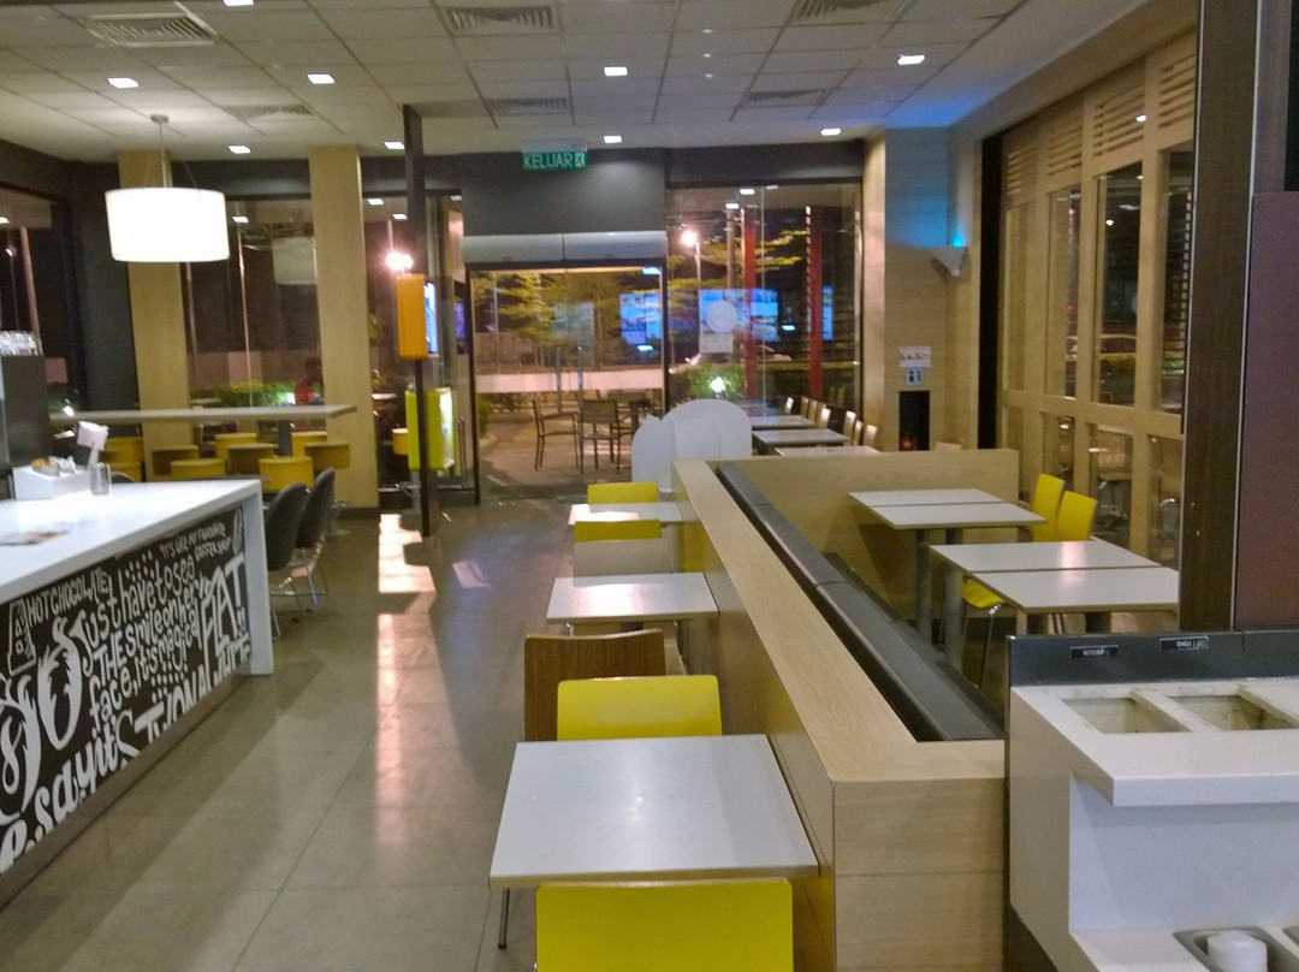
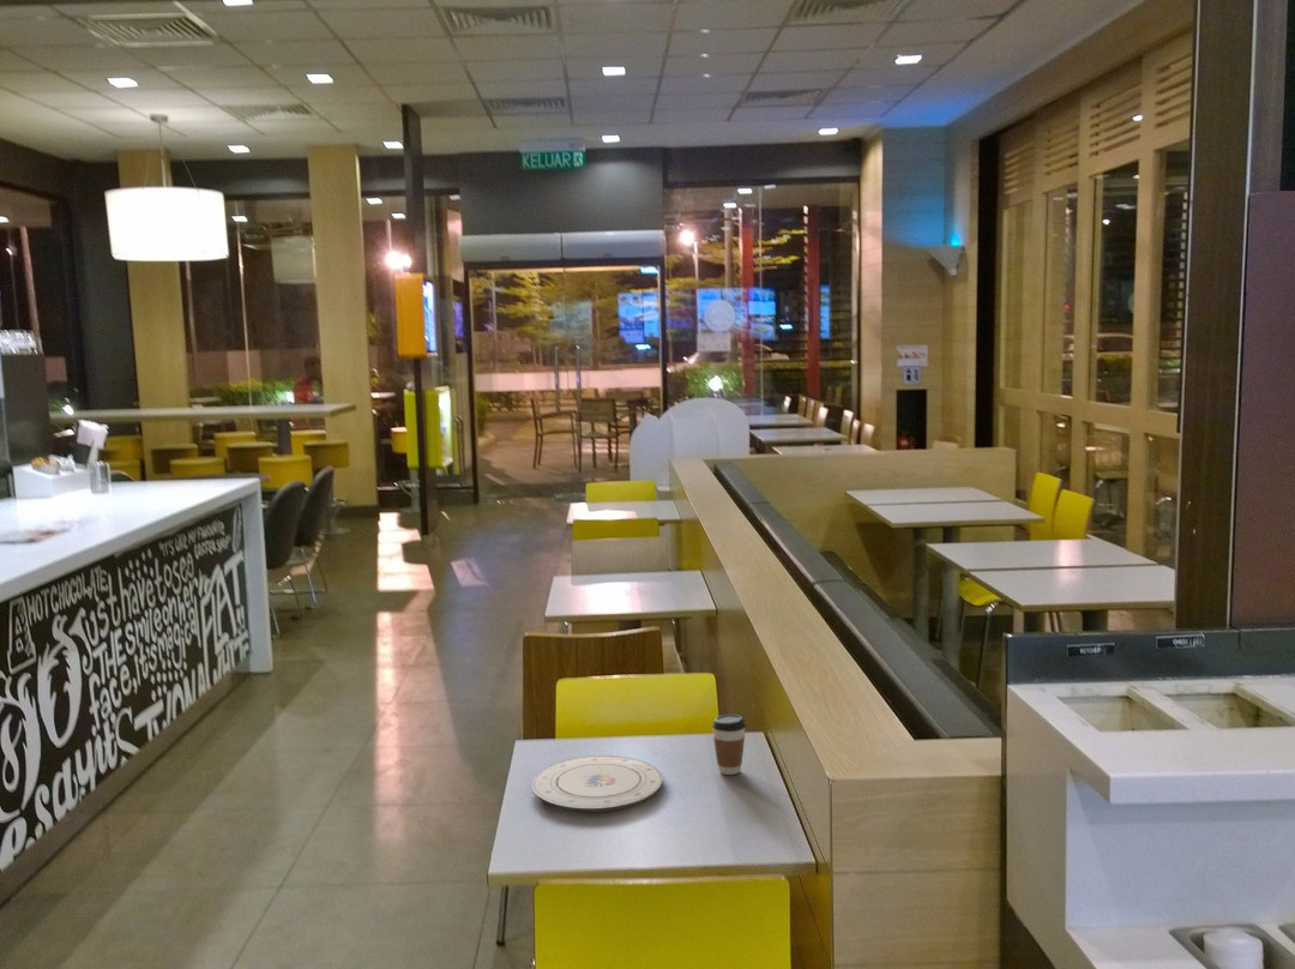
+ coffee cup (729, 744)
+ plate (597, 783)
